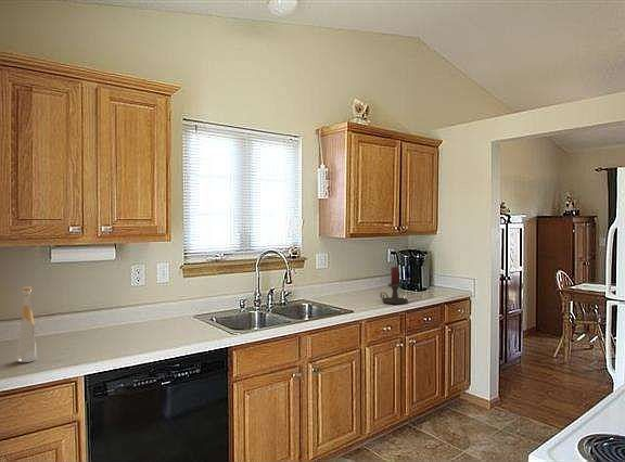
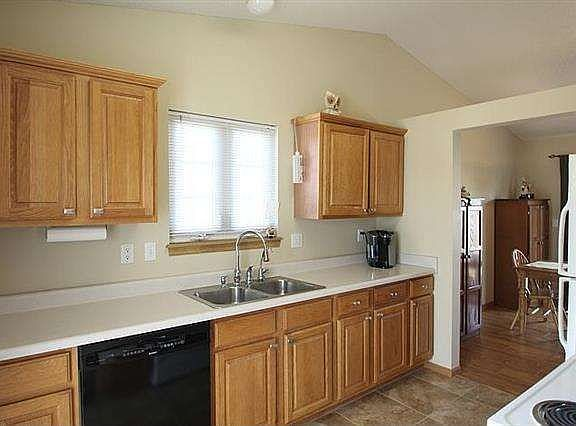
- candle holder (392, 284)
- bottle (27, 323)
